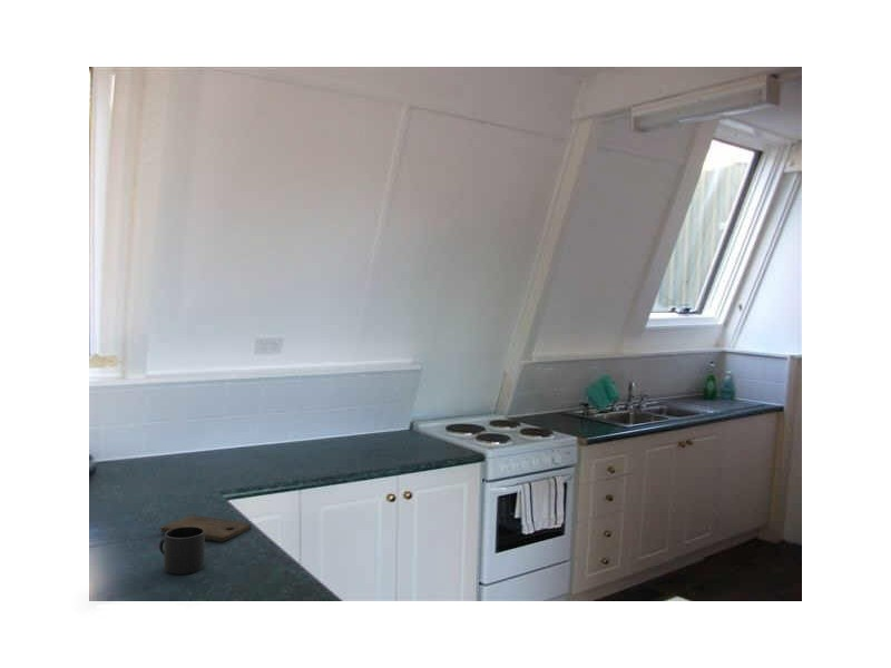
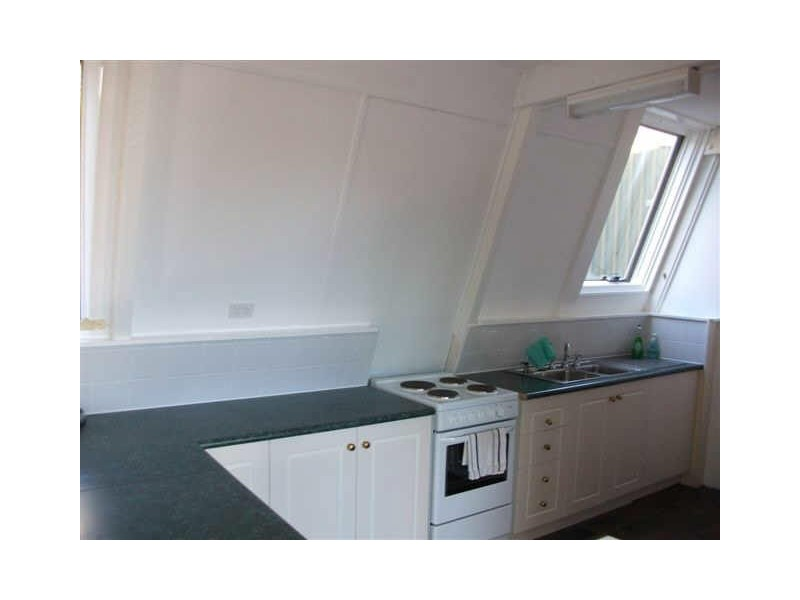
- mug (179, 549)
- cutting board (206, 528)
